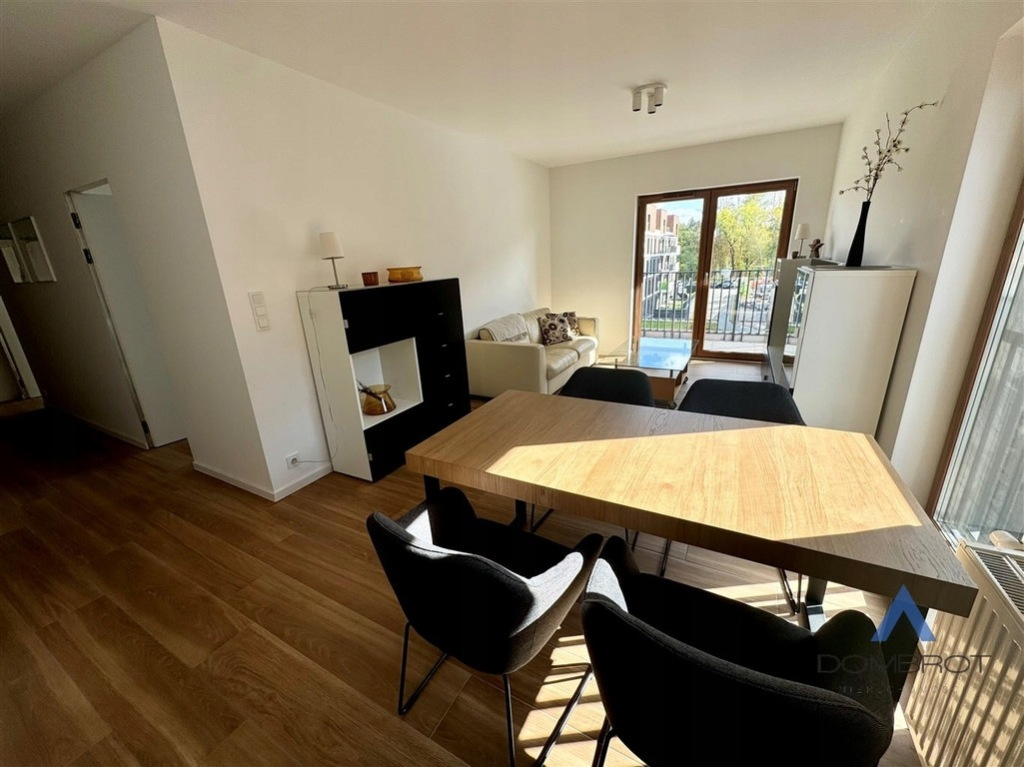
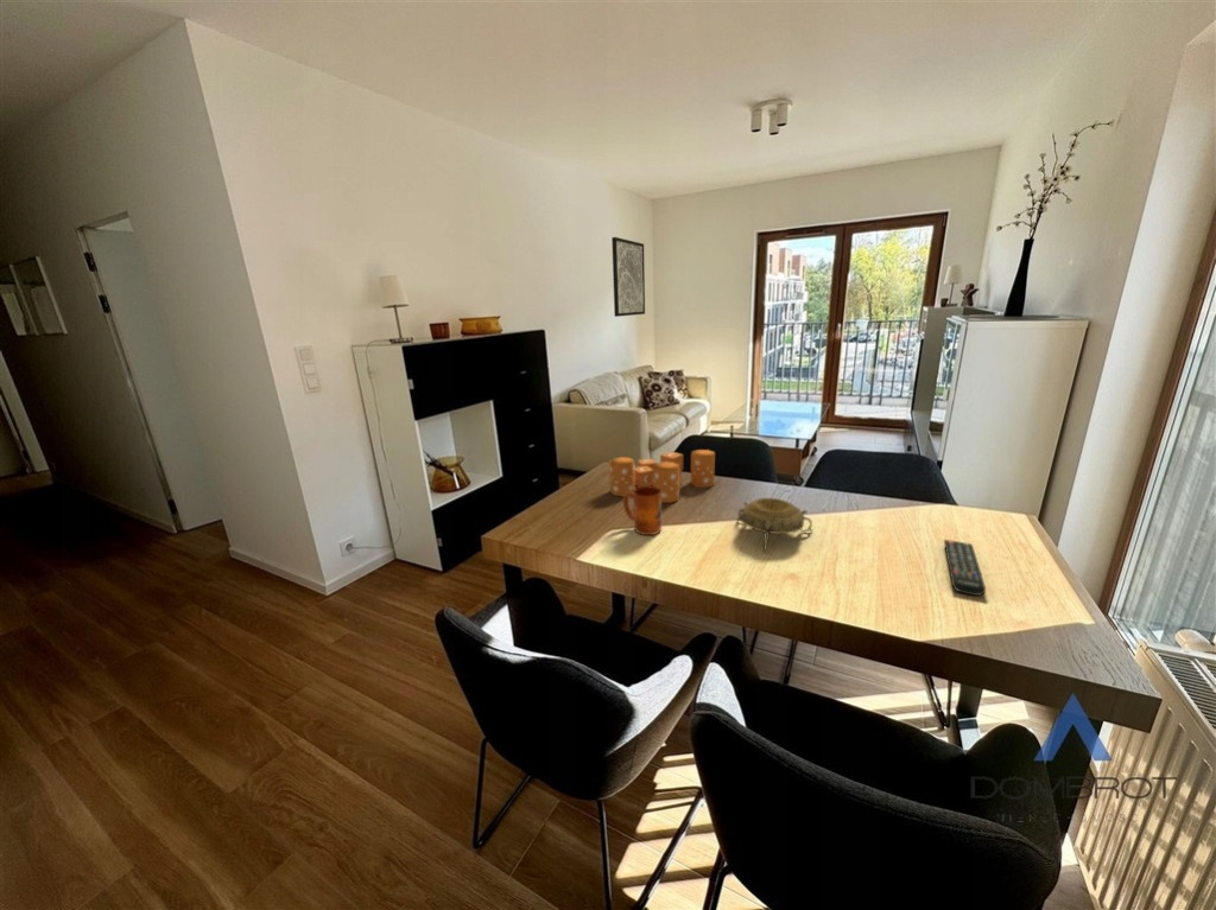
+ wall art (629, 279)
+ remote control (962, 565)
+ candle (661, 471)
+ mug (641, 509)
+ decorative bowl (774, 517)
